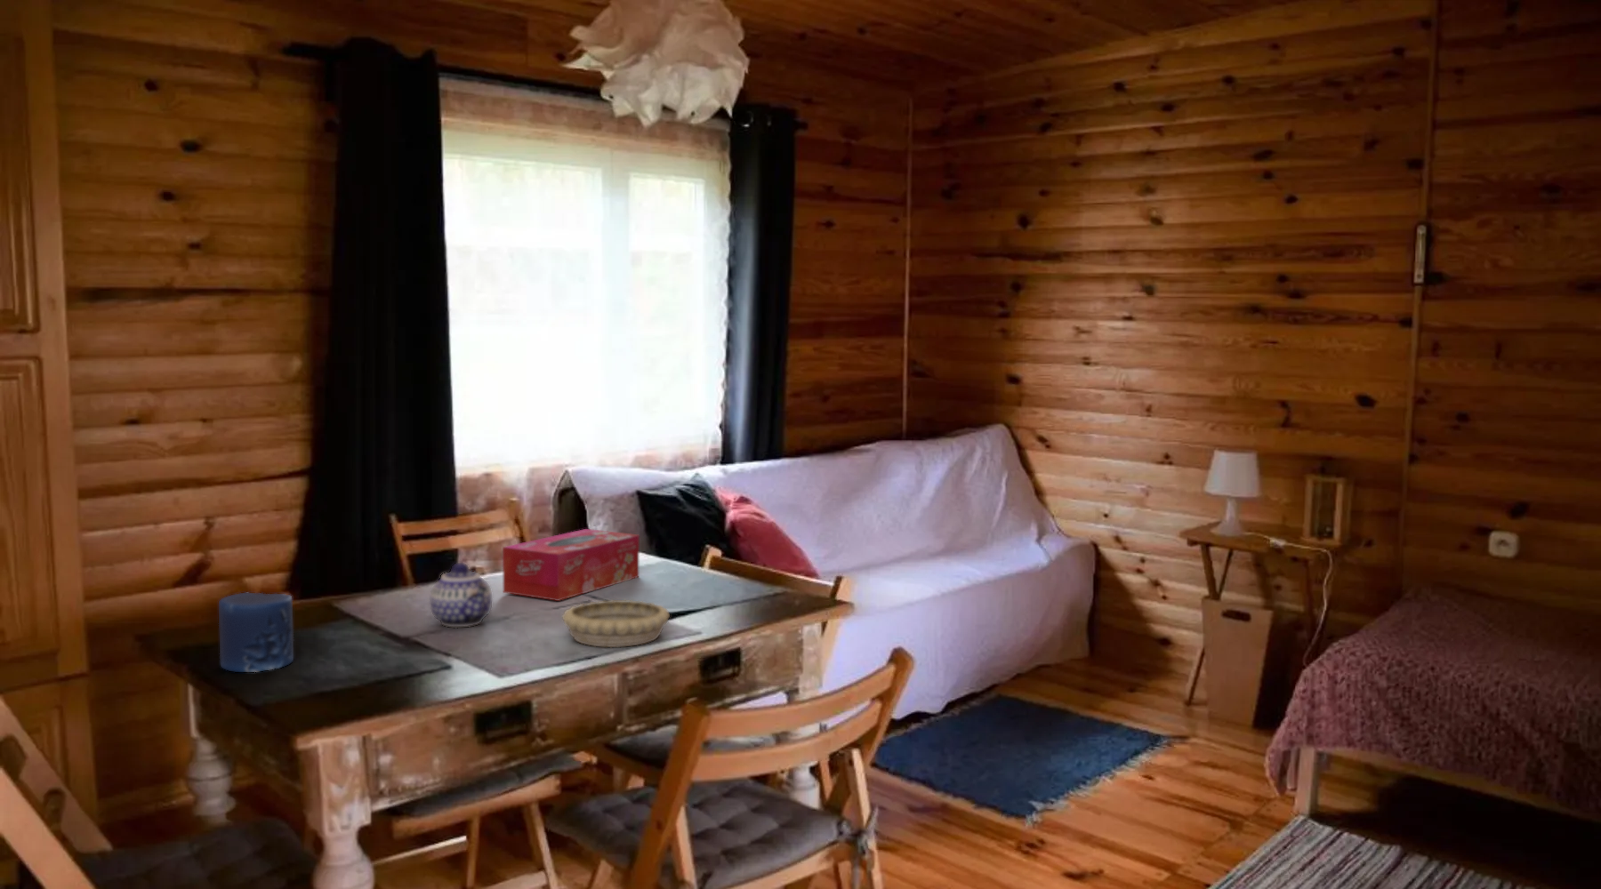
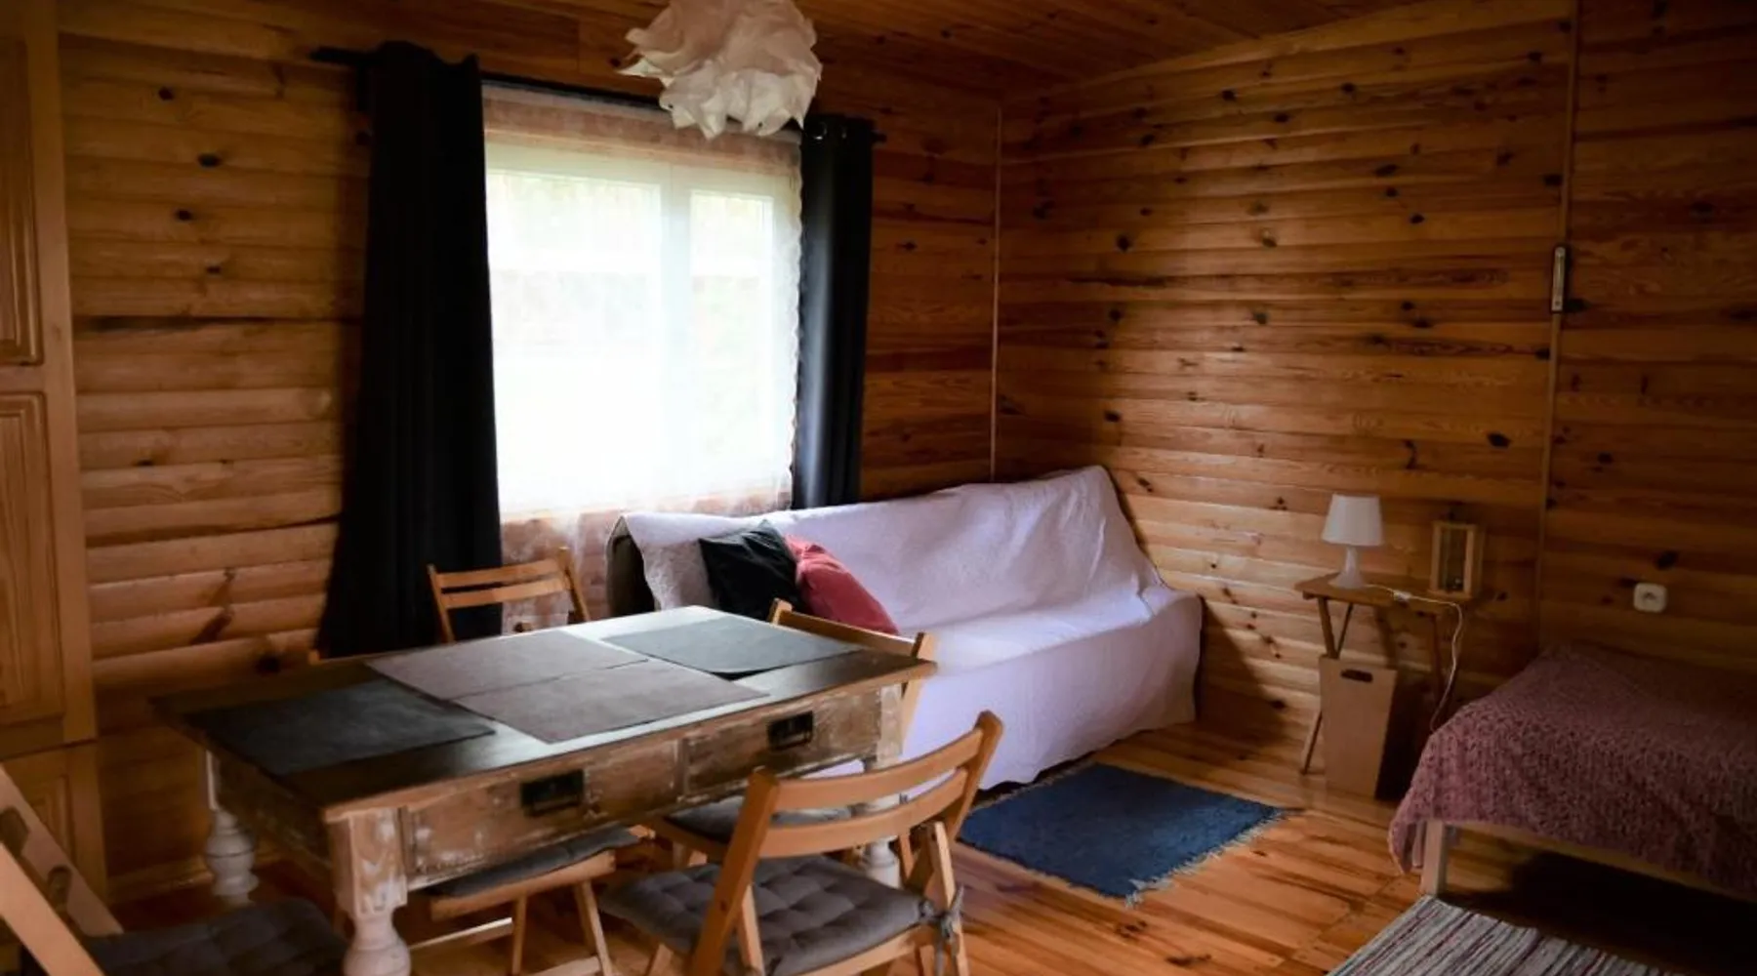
- teapot (462, 593)
- decorative bowl (615, 622)
- candle (256, 631)
- tissue box (573, 563)
